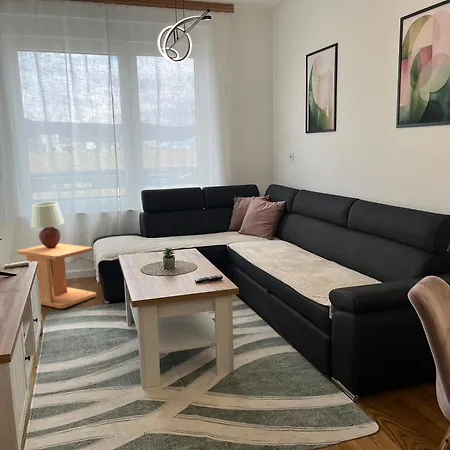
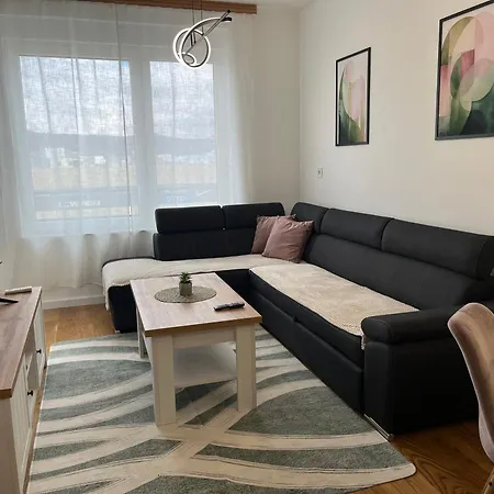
- side table (57, 274)
- table lamp (49, 225)
